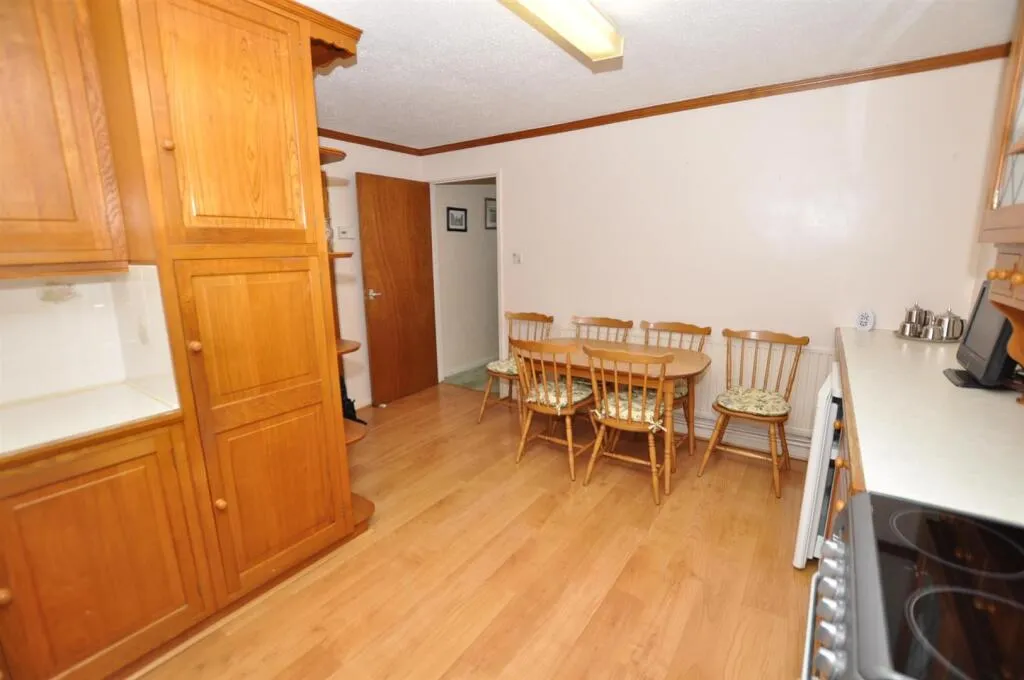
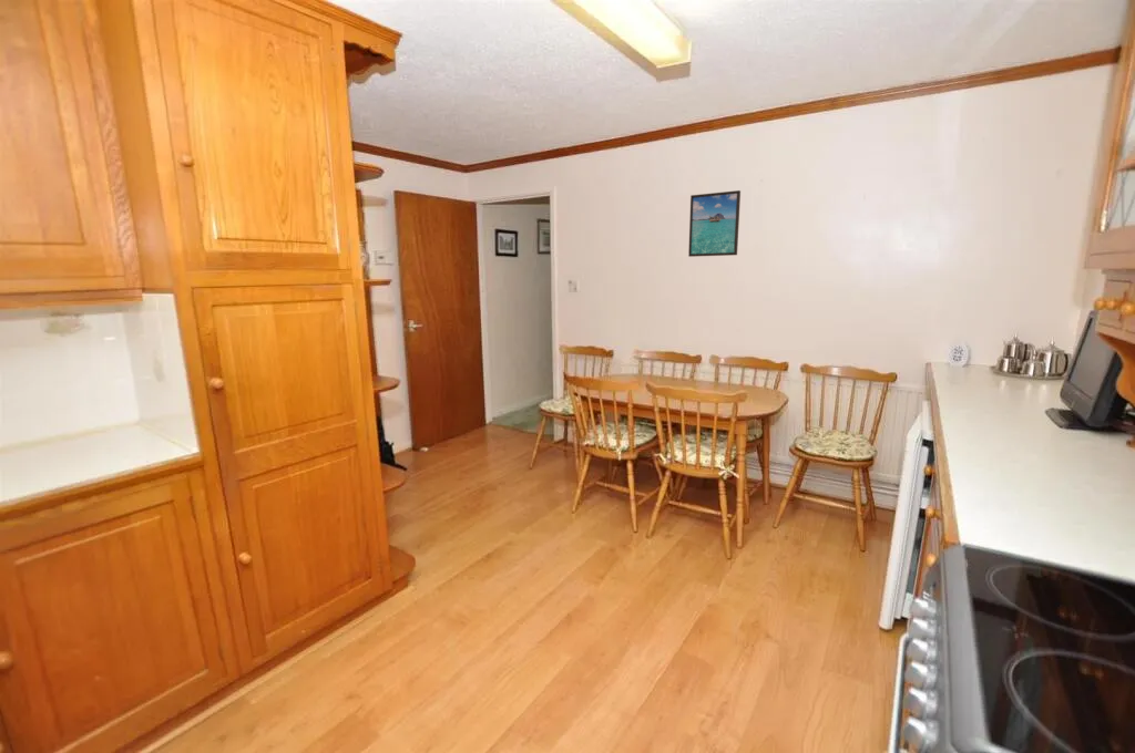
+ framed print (713, 225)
